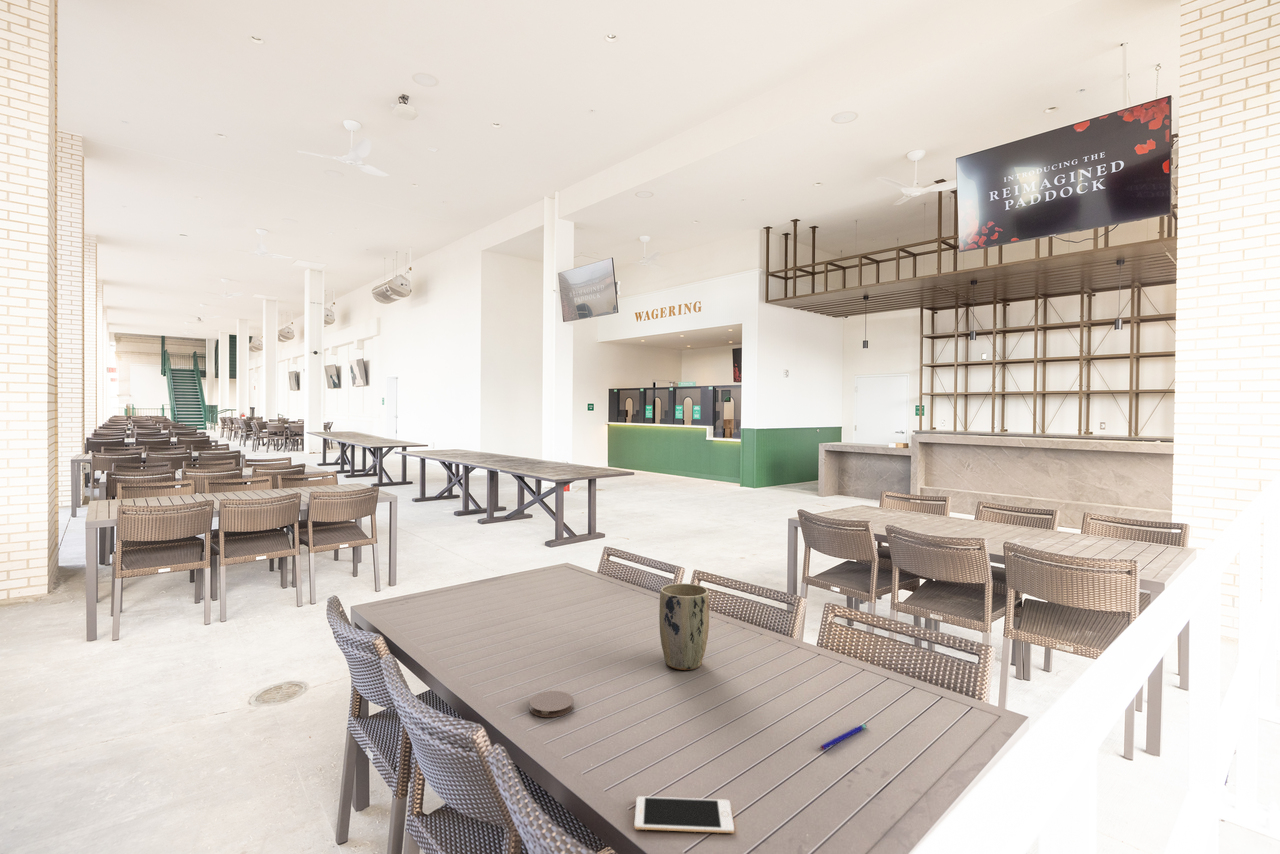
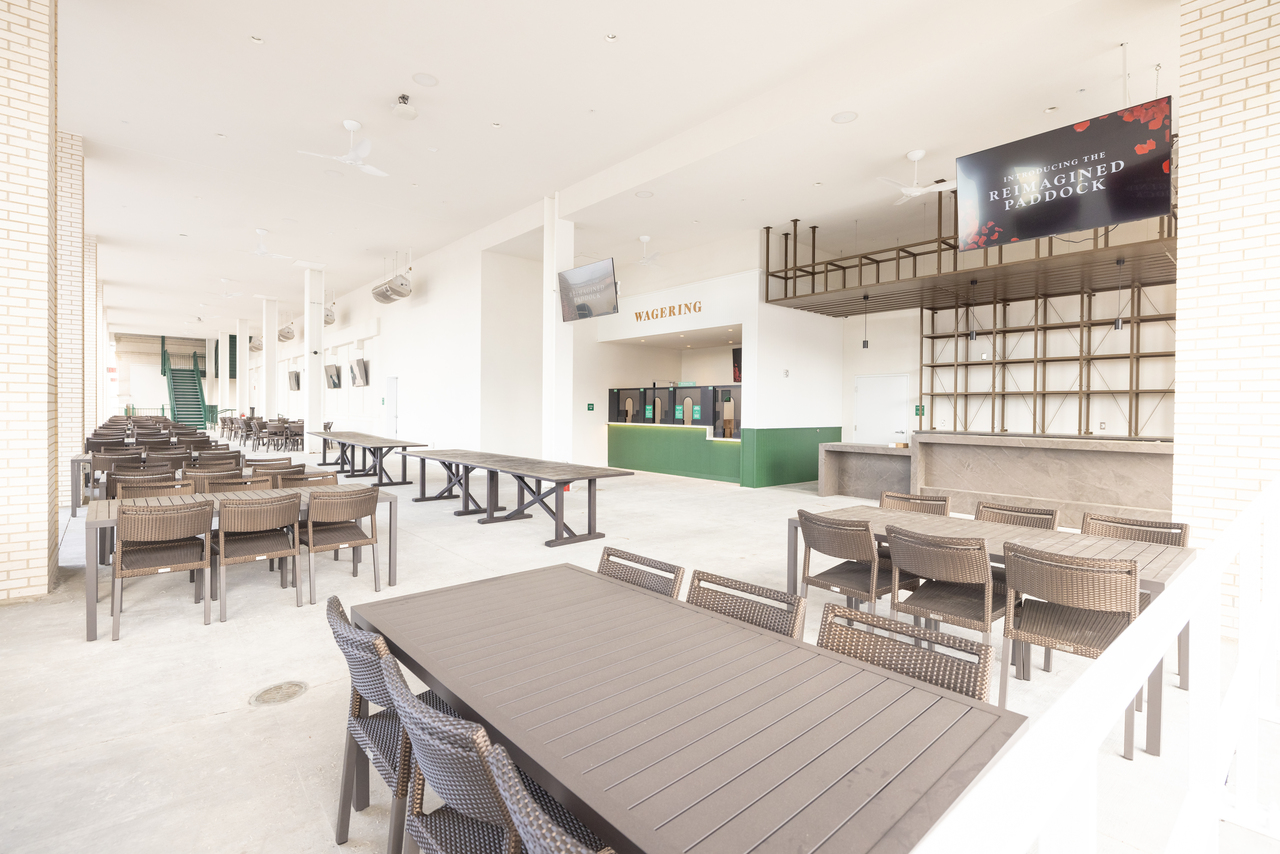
- plant pot (683, 626)
- cell phone (683, 814)
- coaster (551, 703)
- pen (844, 736)
